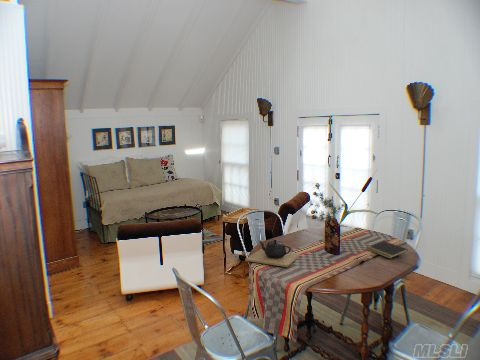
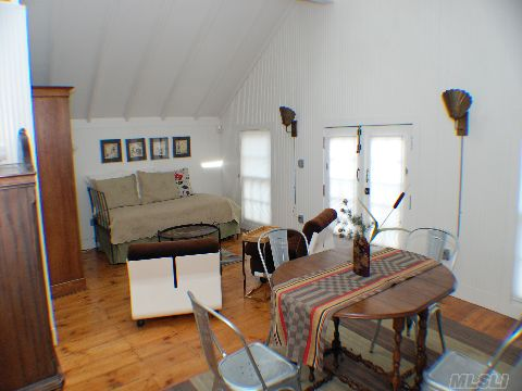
- notepad (386, 249)
- teapot (273, 248)
